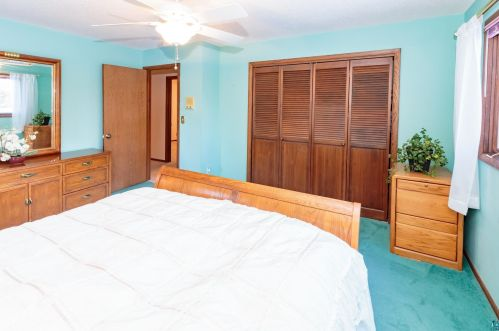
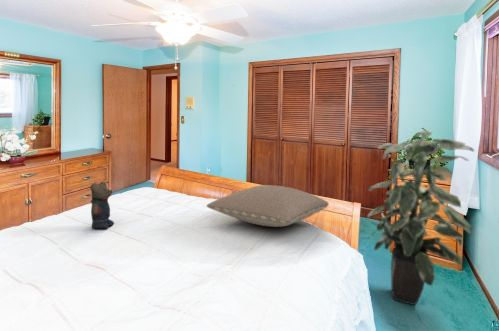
+ indoor plant (416, 218)
+ pillow (269, 204)
+ teddy bear (100, 204)
